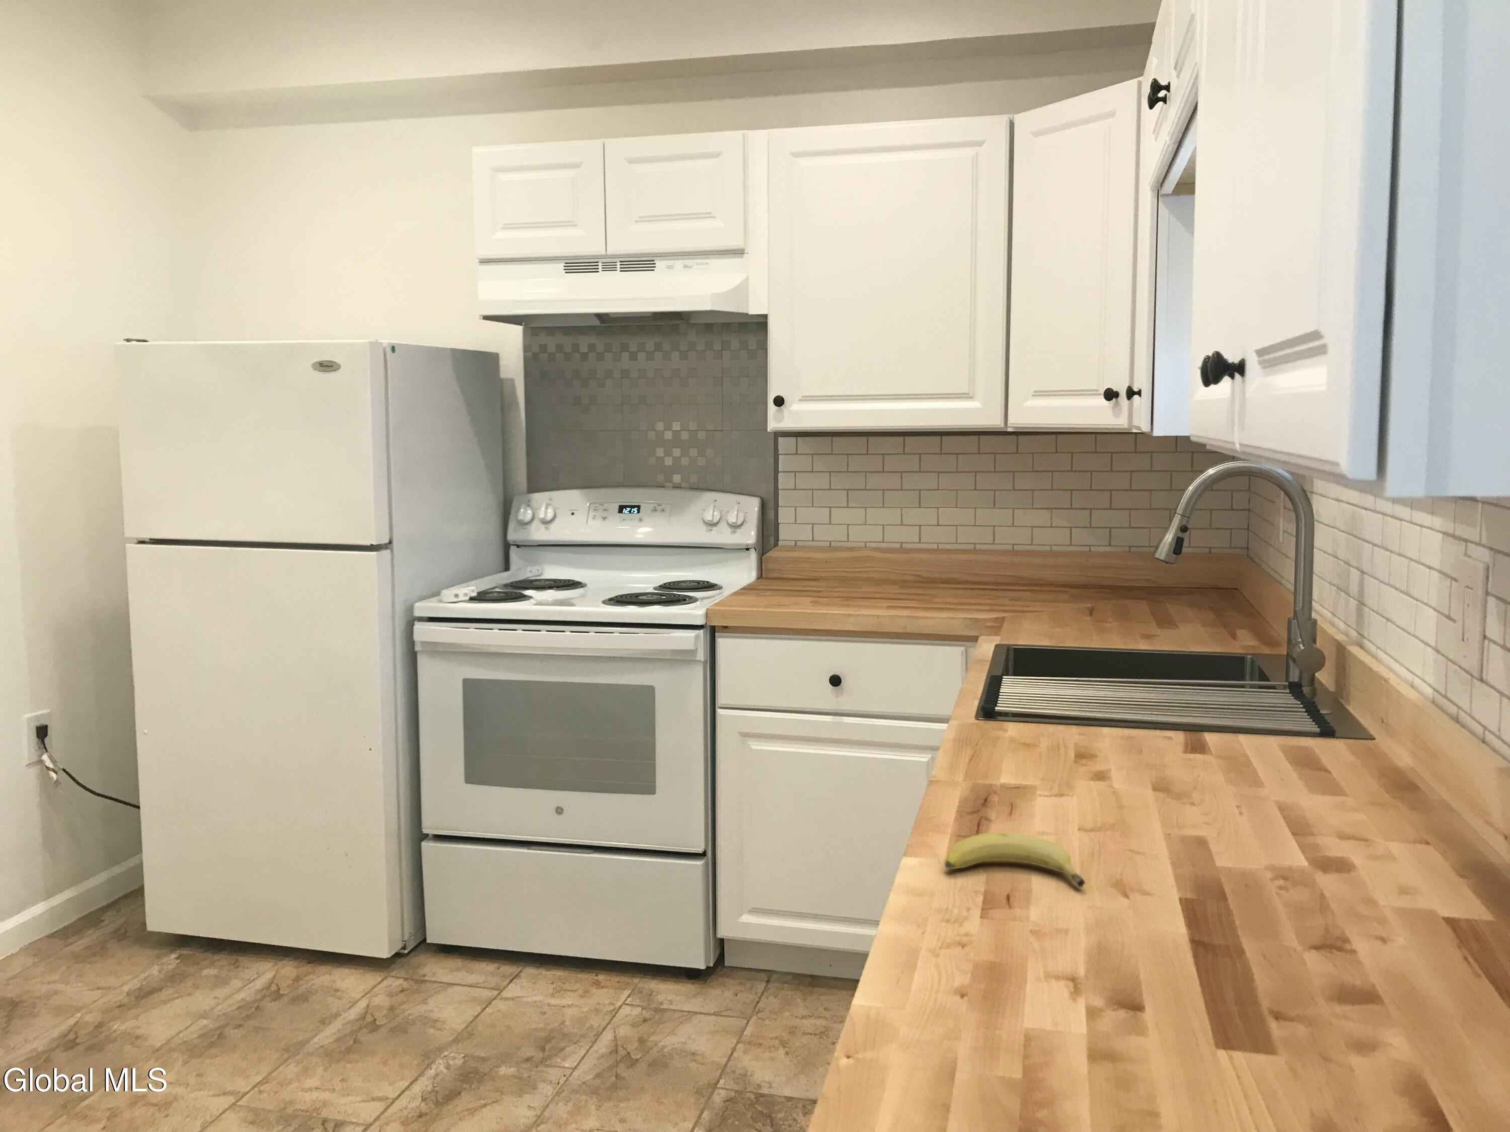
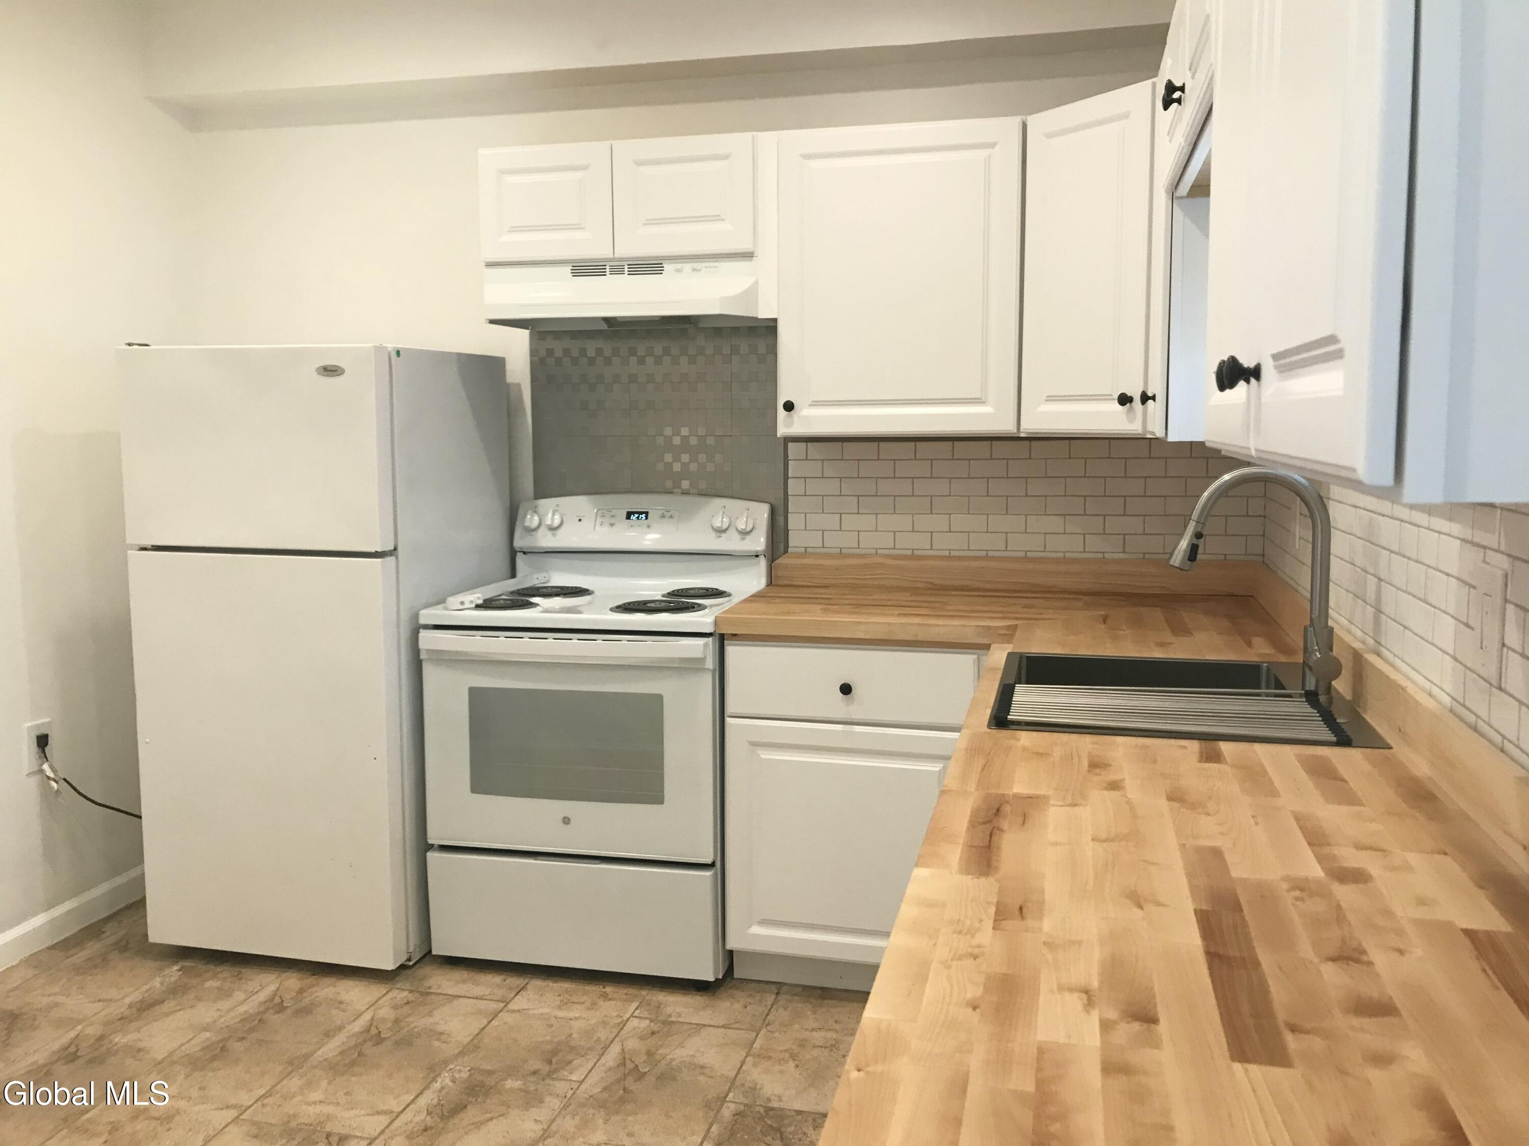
- fruit (1017, 856)
